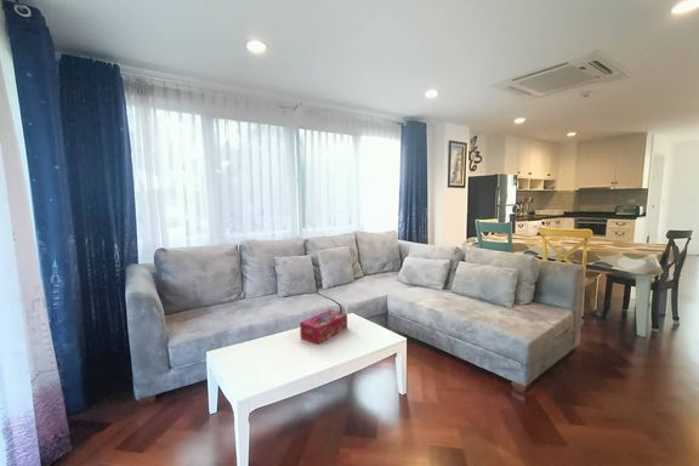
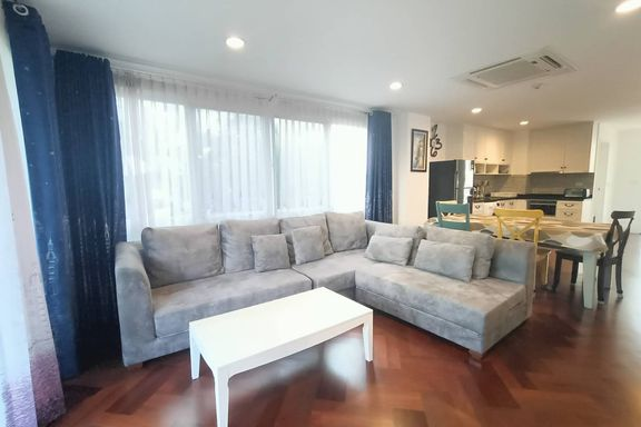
- tissue box (324, 325)
